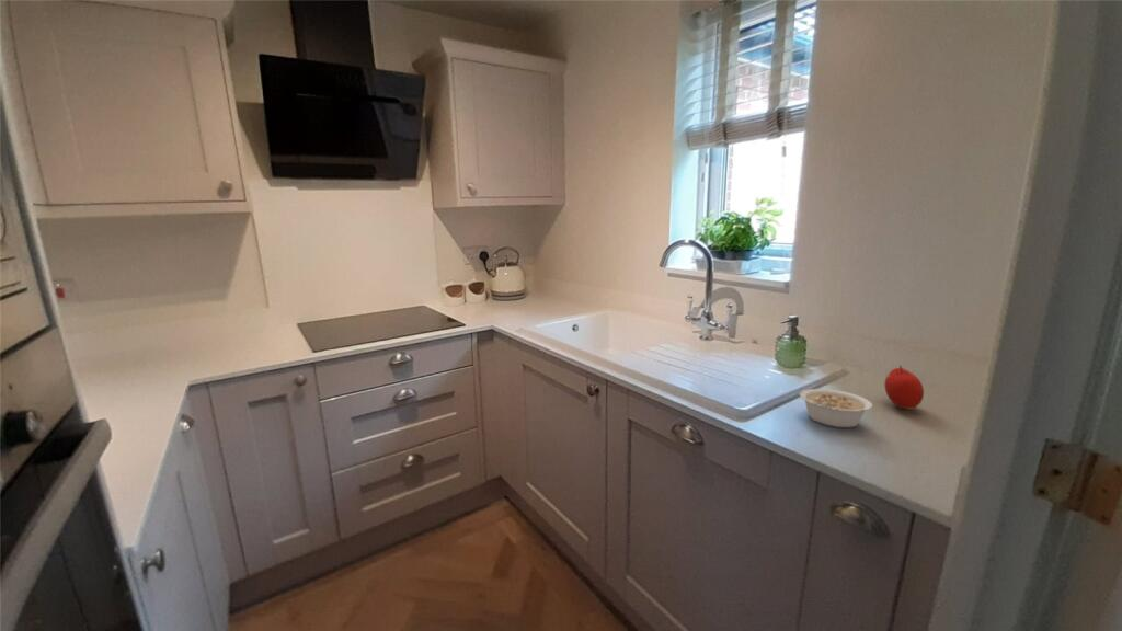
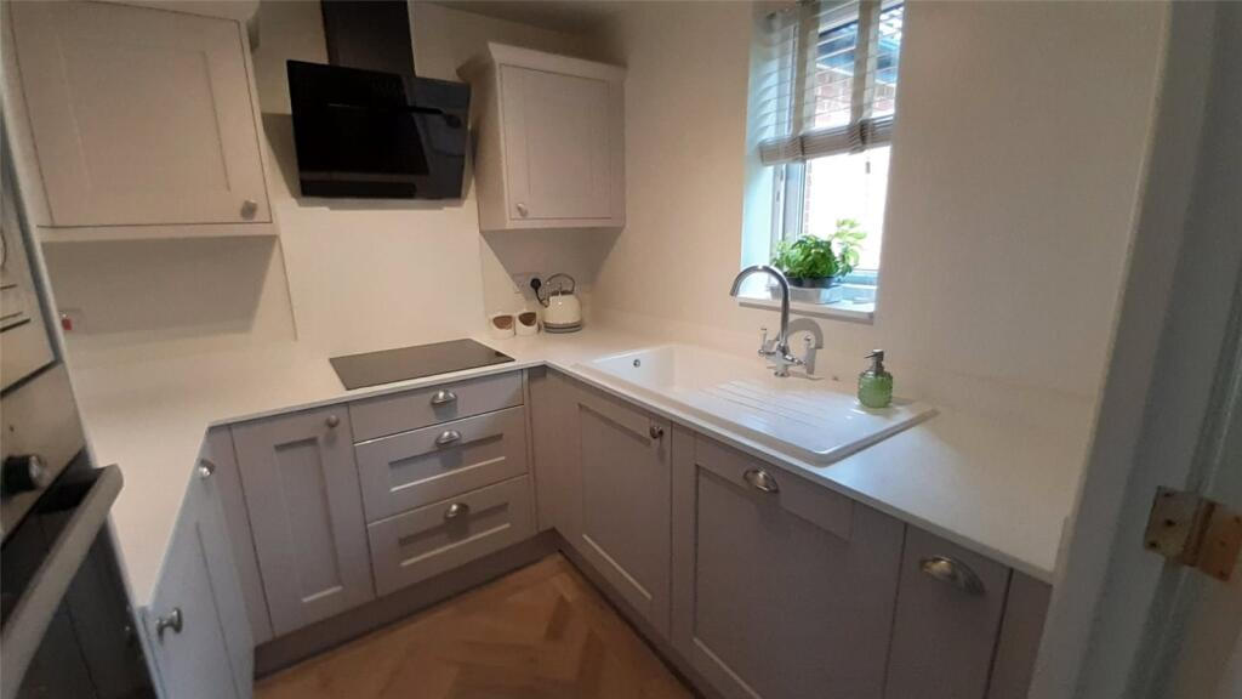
- fruit (904, 386)
- legume (836, 408)
